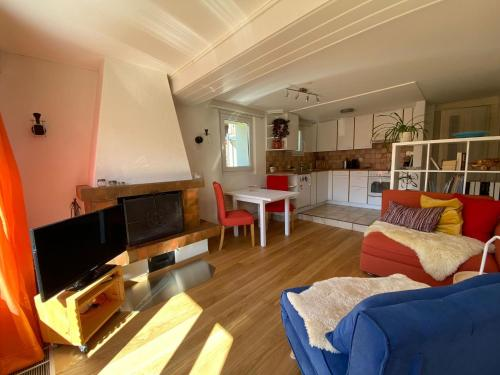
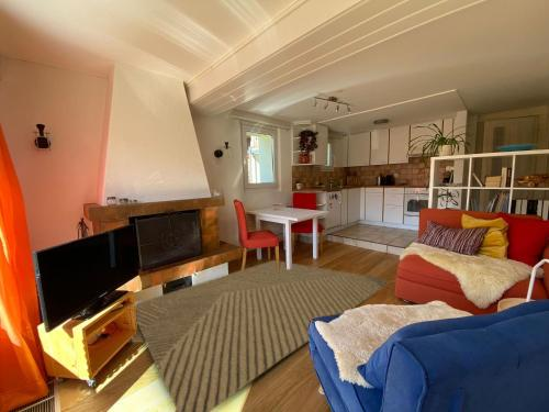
+ rug (270, 292)
